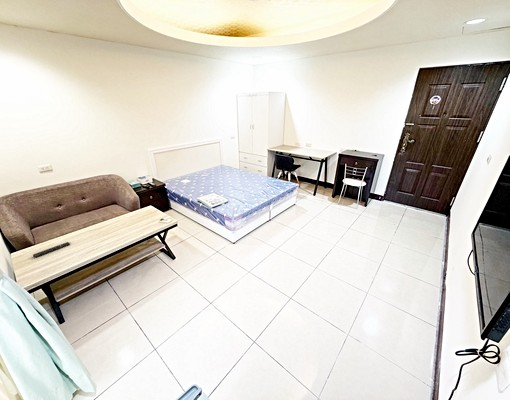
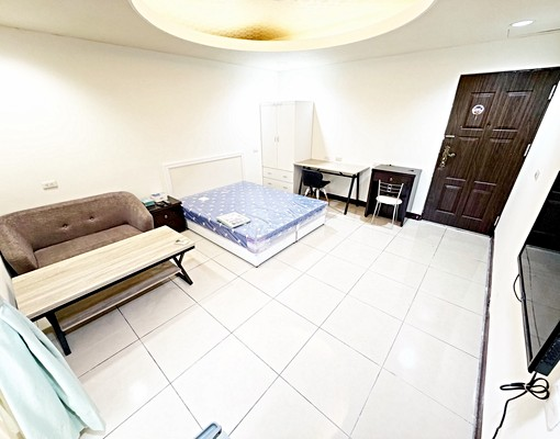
- remote control (52, 249)
